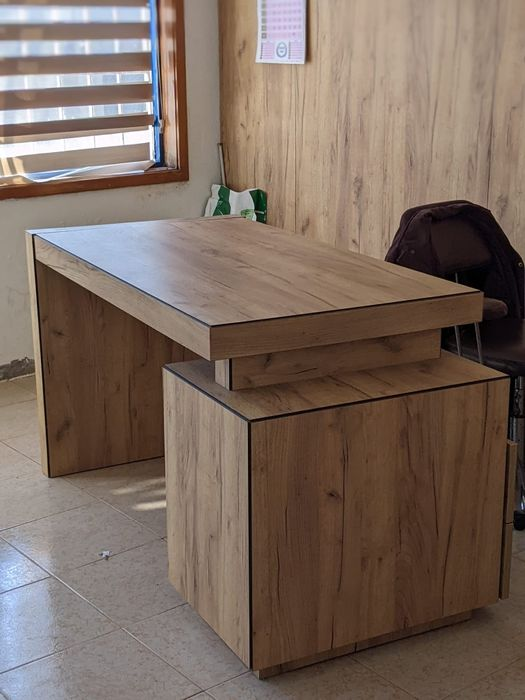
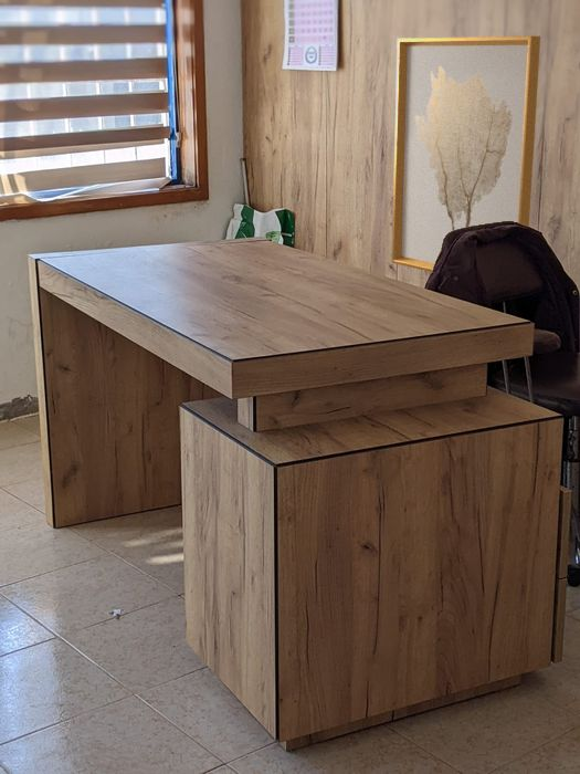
+ wall art (458, 159)
